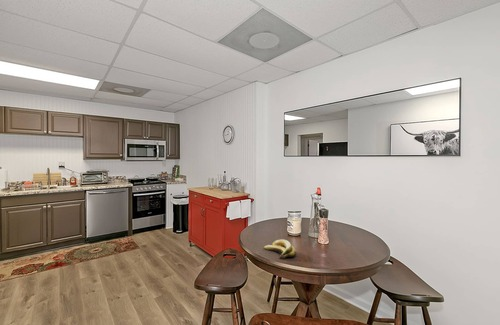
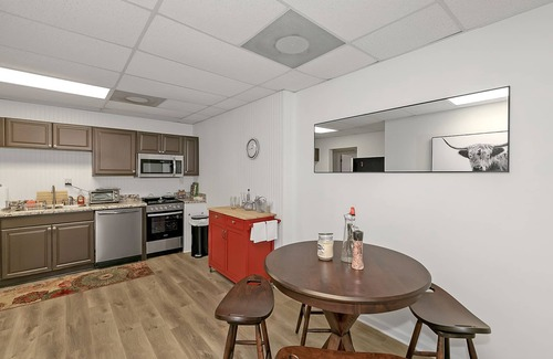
- banana (279, 247)
